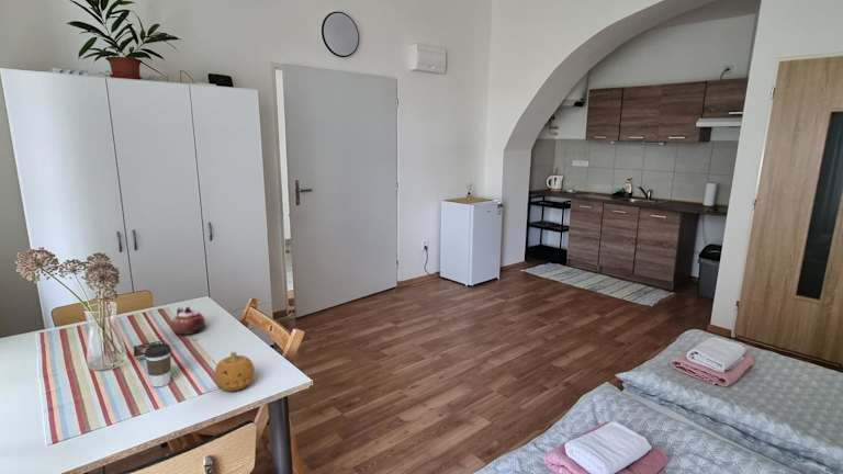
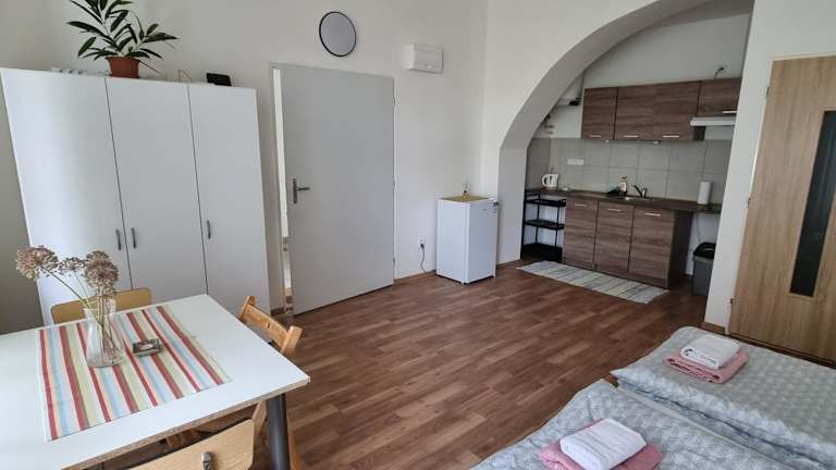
- fruit (234, 369)
- teapot (188, 318)
- coffee cup (159, 365)
